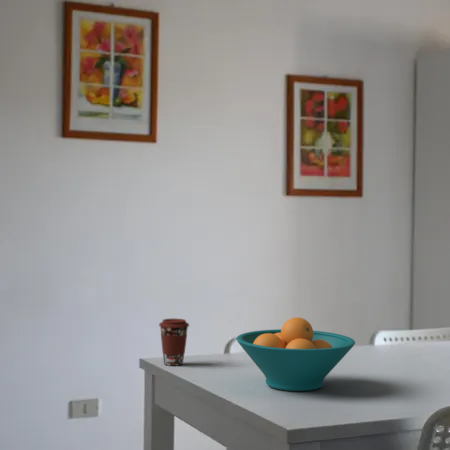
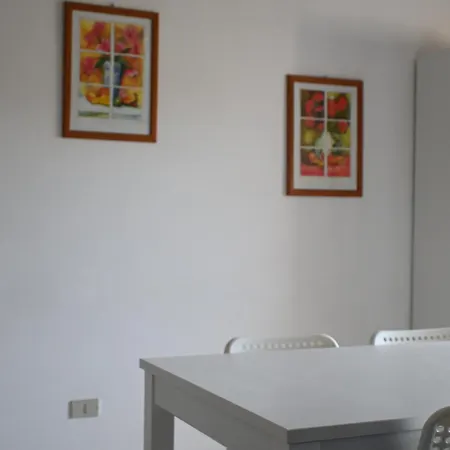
- coffee cup (173, 341)
- fruit bowl (295, 351)
